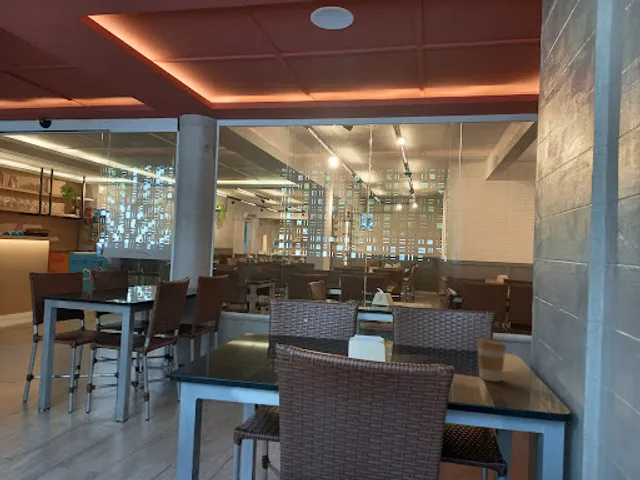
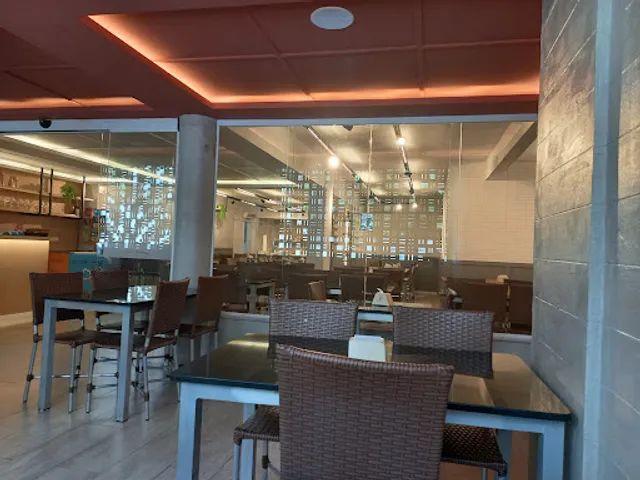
- coffee cup (491, 358)
